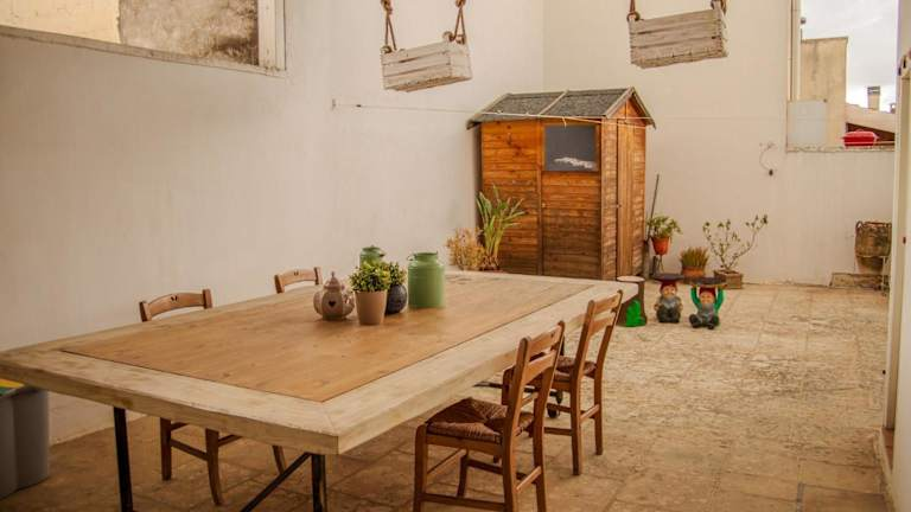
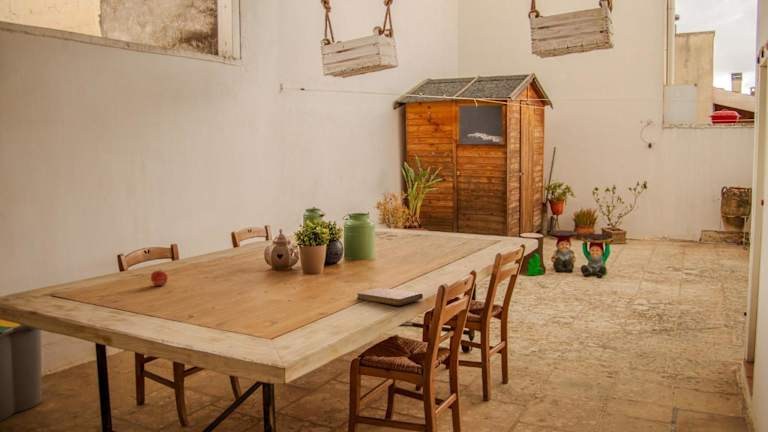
+ notebook (389, 295)
+ apple (159, 277)
